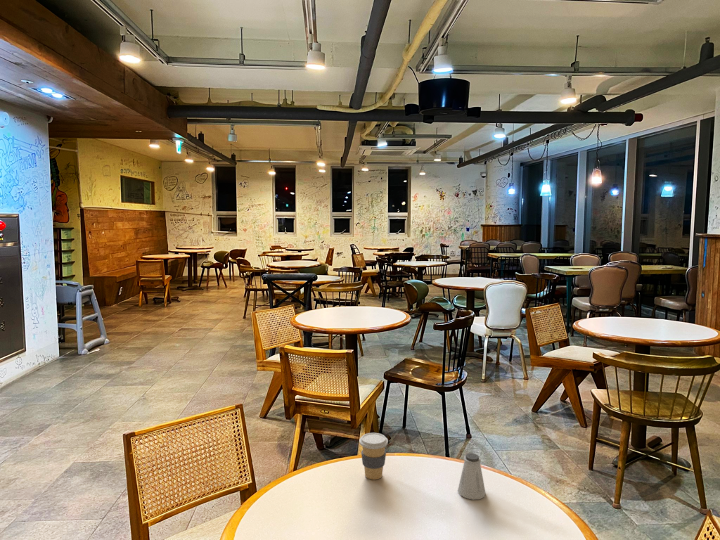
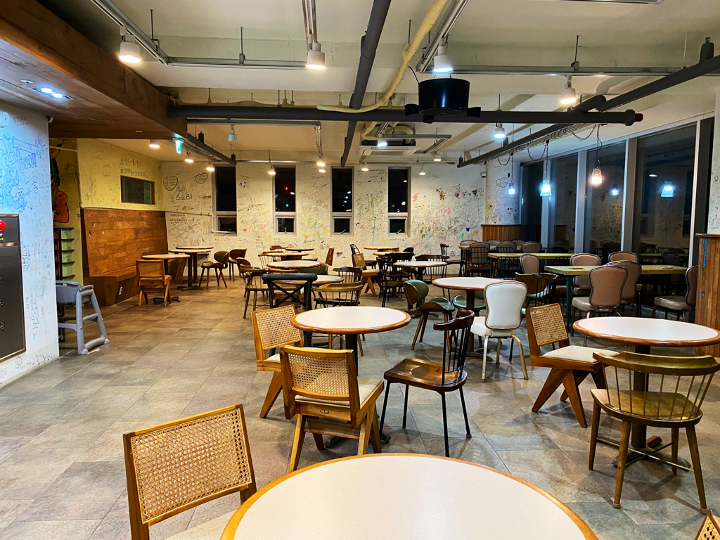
- coffee cup (373, 456)
- saltshaker (471, 473)
